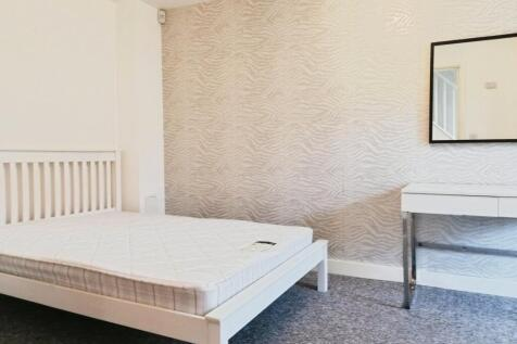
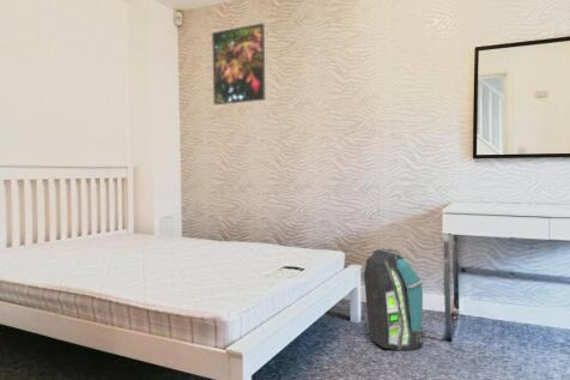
+ backpack (393, 296)
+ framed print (237, 65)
